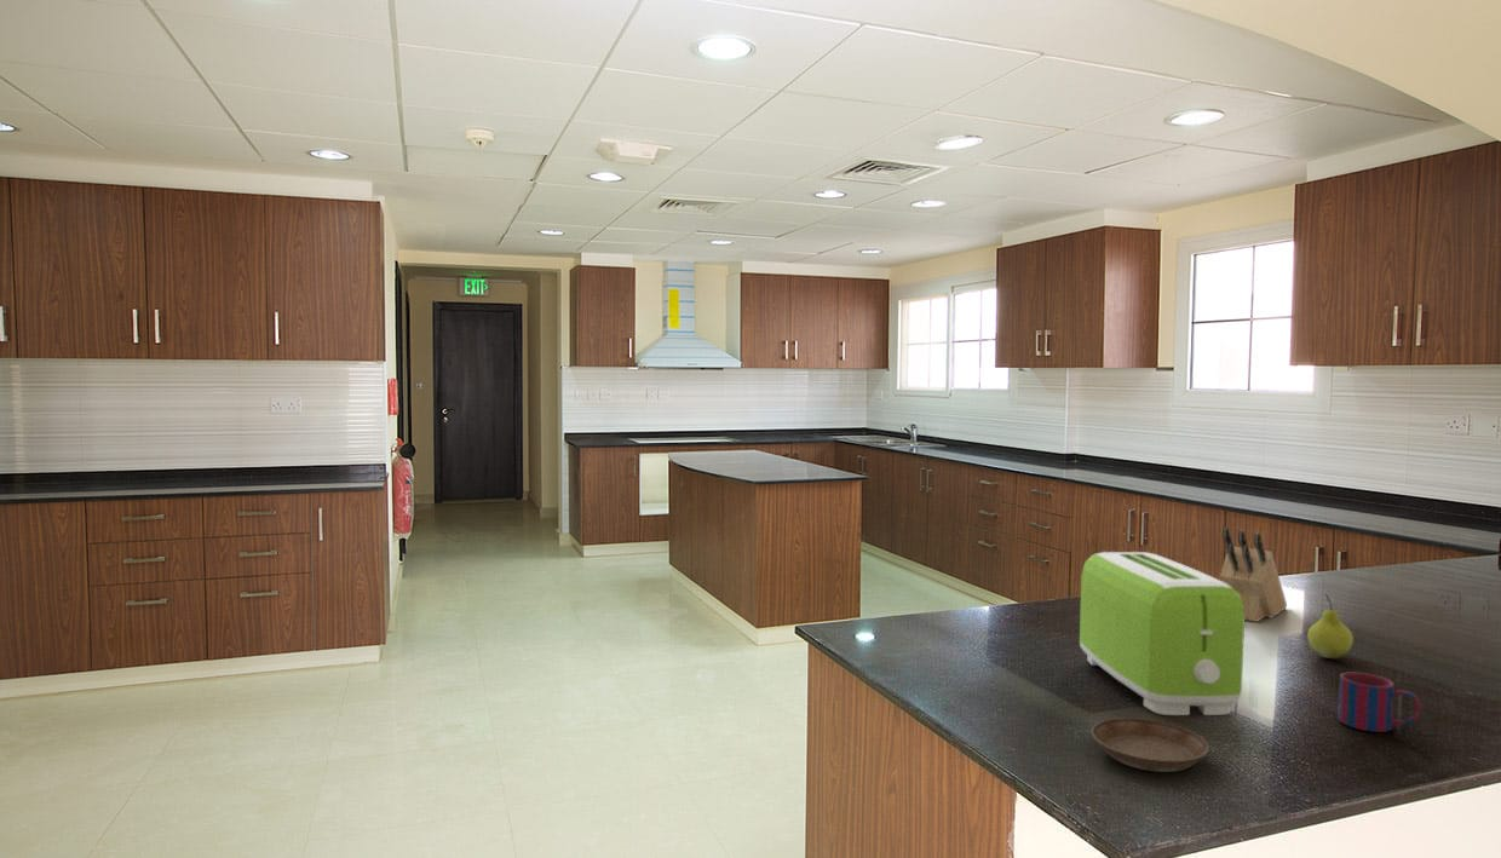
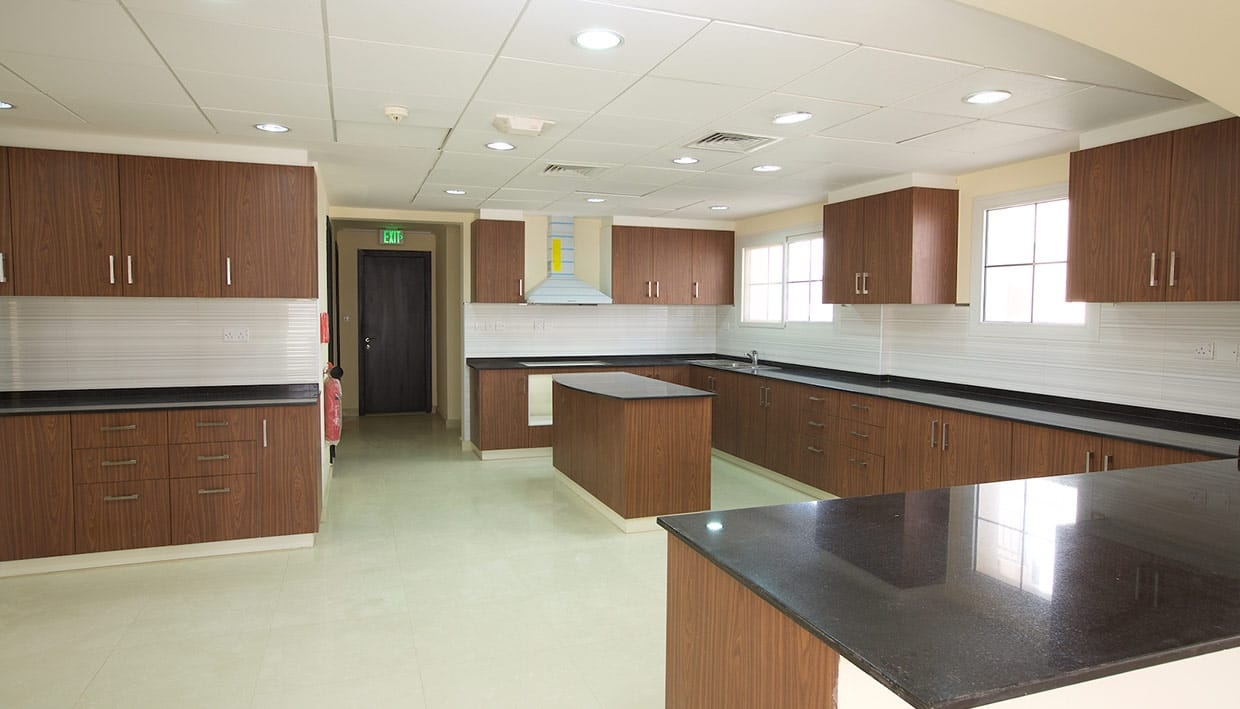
- toaster (1155, 624)
- knife block (1253, 569)
- fruit (1330, 624)
- mug (1378, 704)
- saucer (1148, 747)
